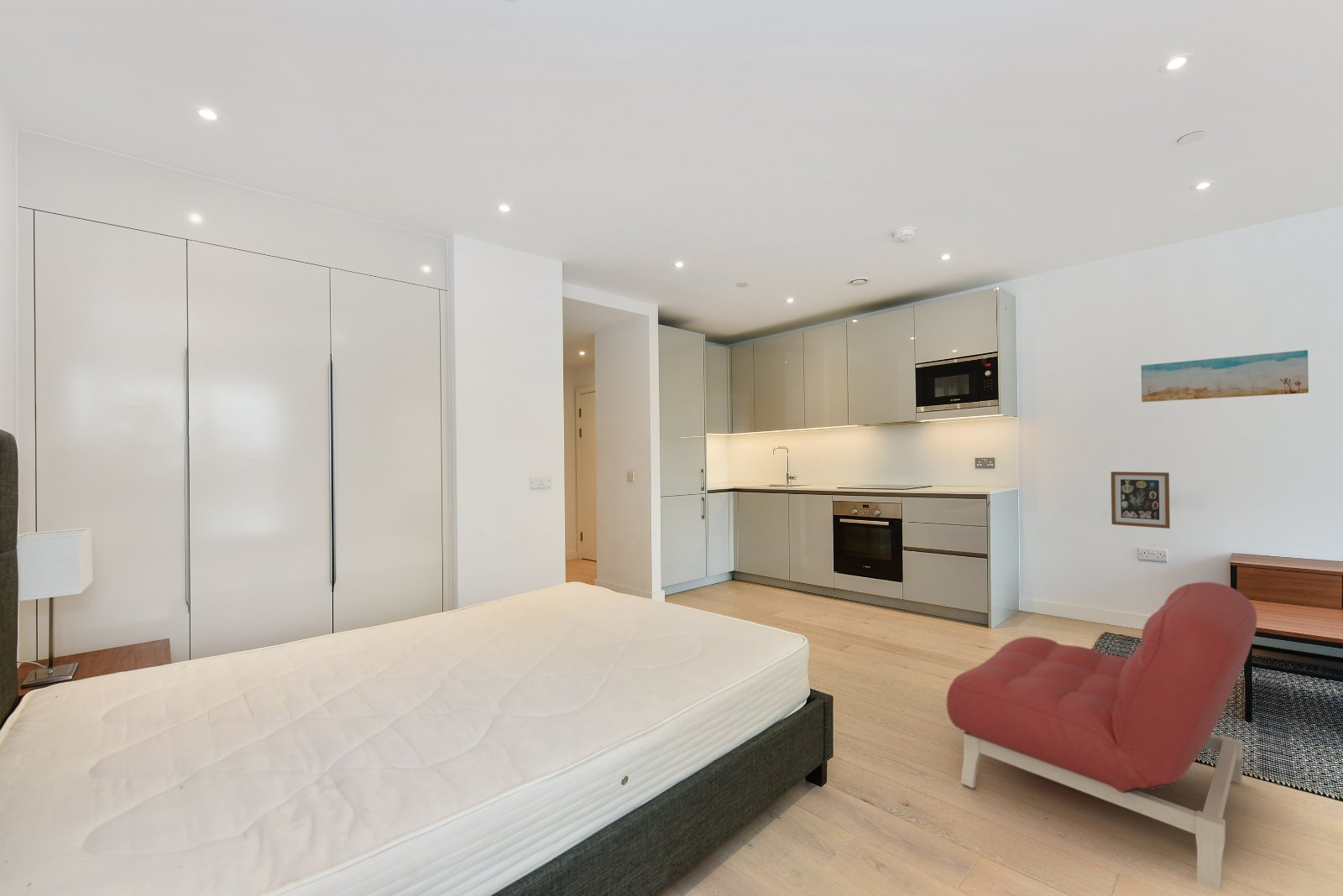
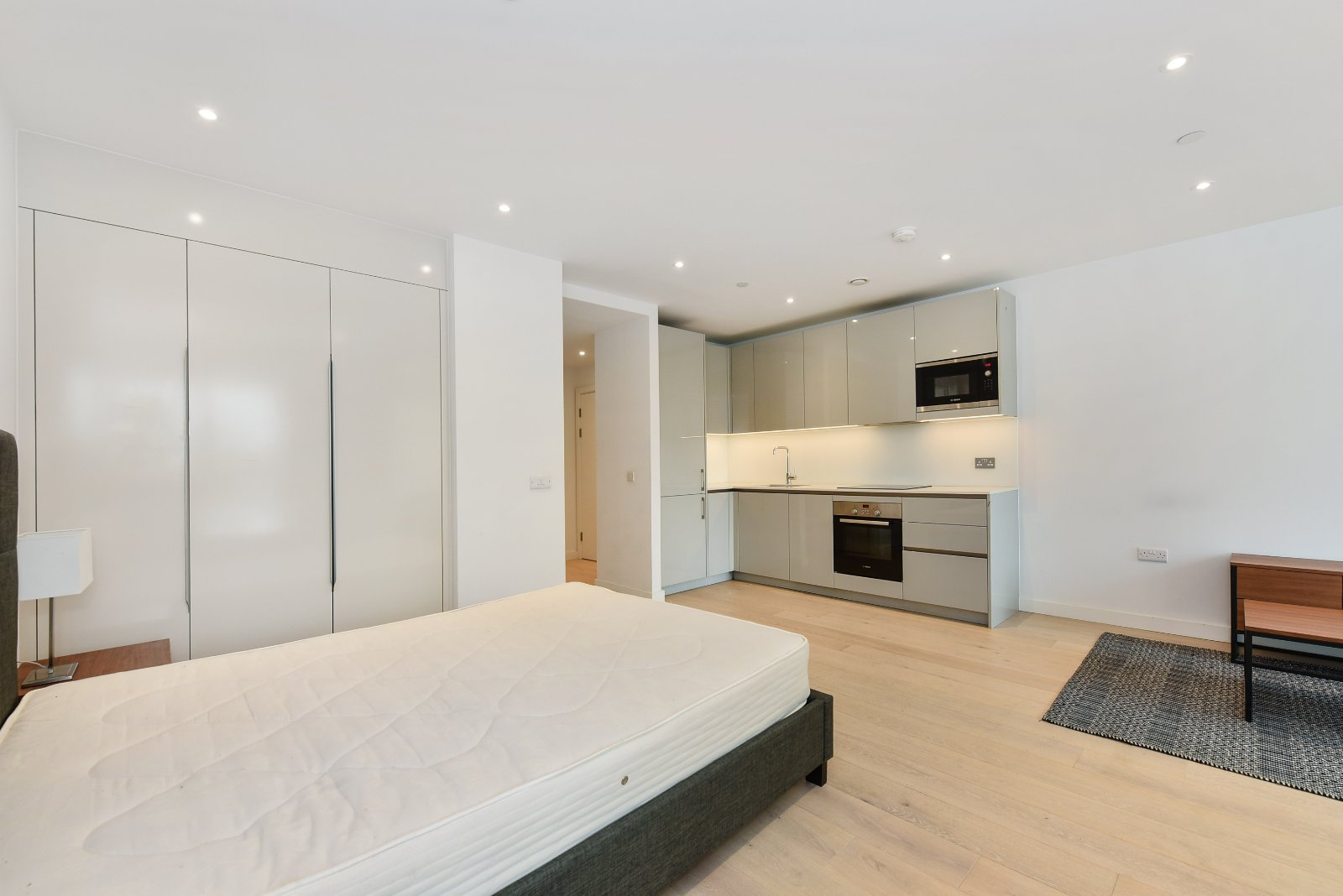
- wall art (1139, 499)
- armchair (1095, 680)
- wall art (1218, 378)
